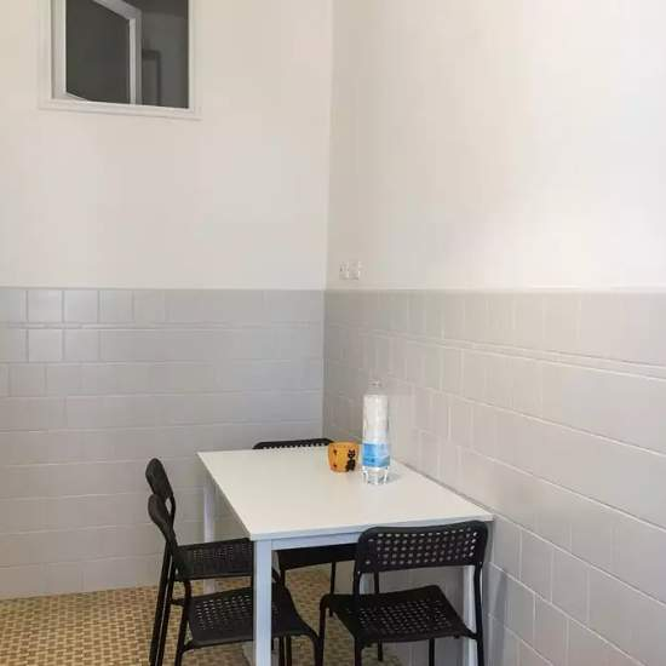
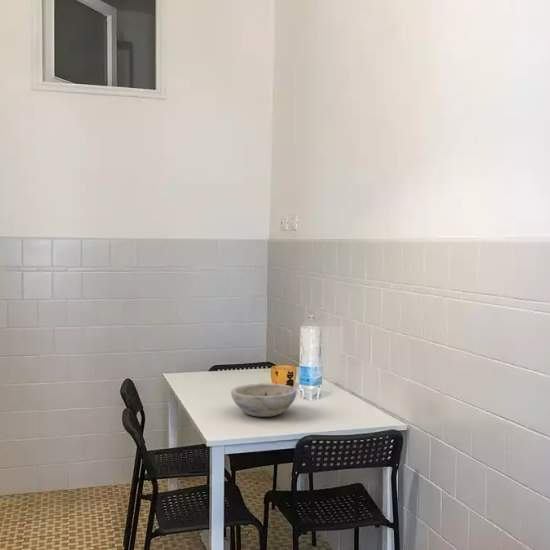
+ bowl (263, 400)
